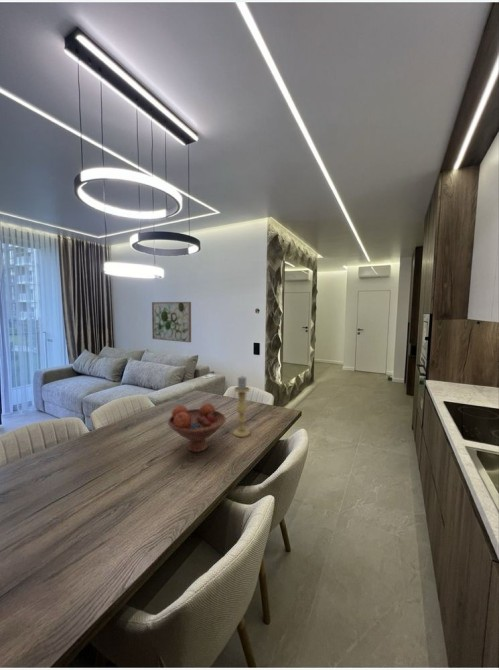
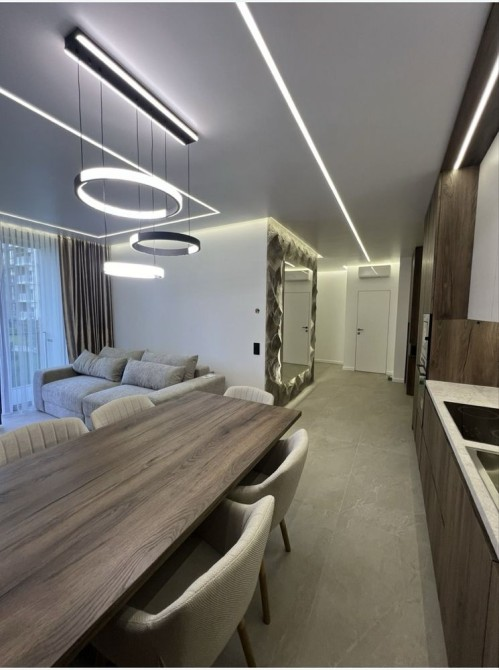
- candle holder (241, 404)
- wall art (170, 321)
- fruit bowl (197, 427)
